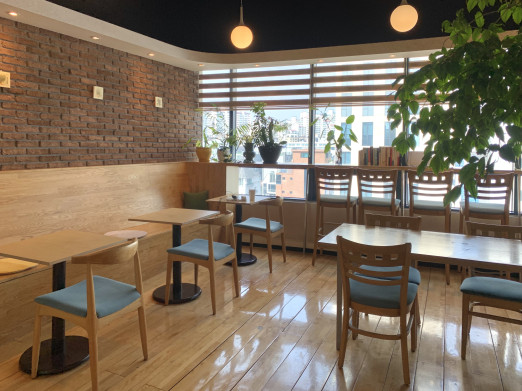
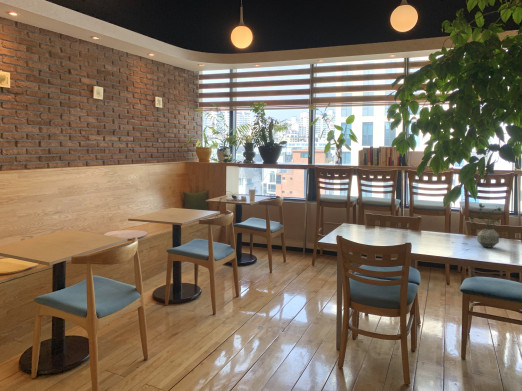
+ potted plant (485, 226)
